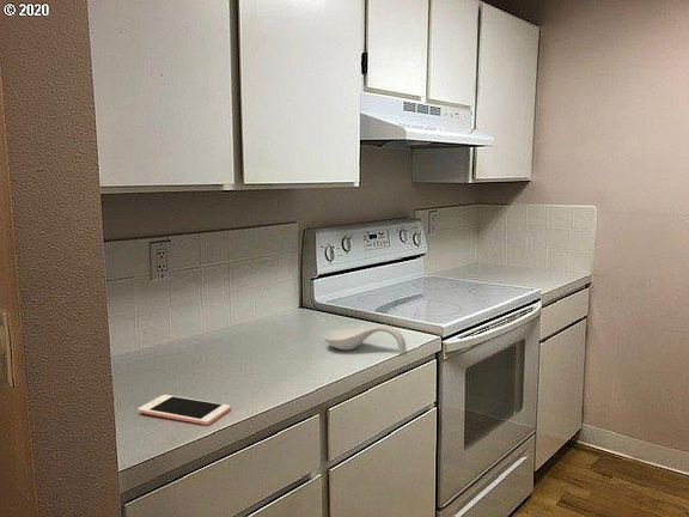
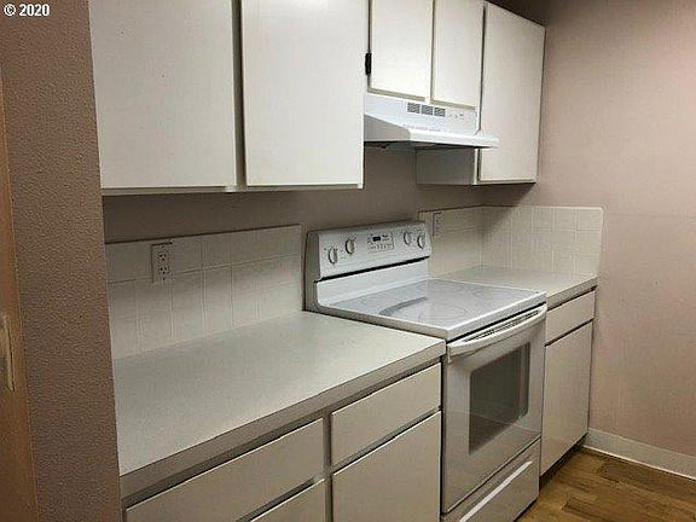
- spoon rest (364, 336)
- cell phone (184, 408)
